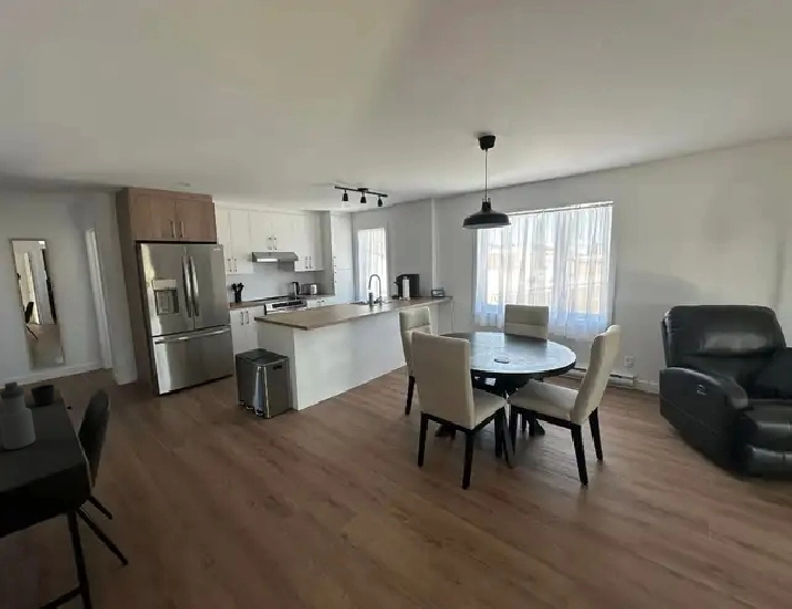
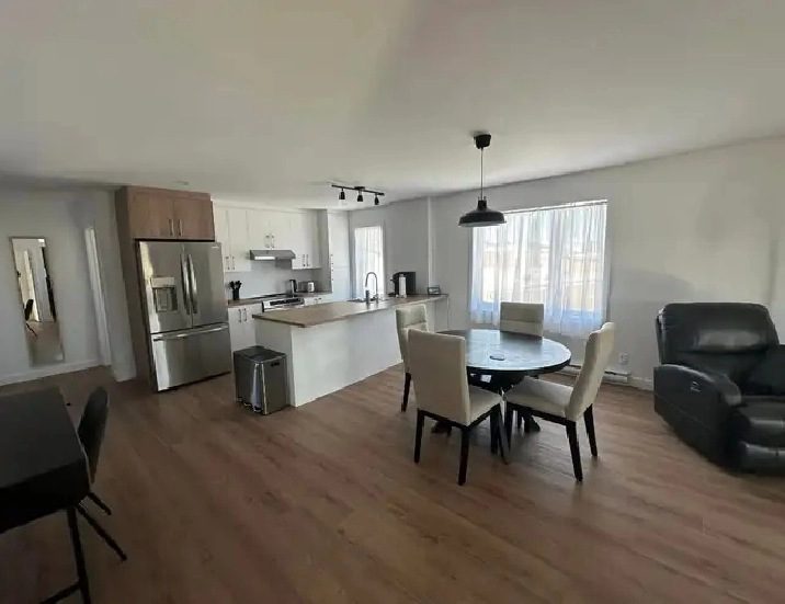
- water bottle (15, 413)
- cup (43, 395)
